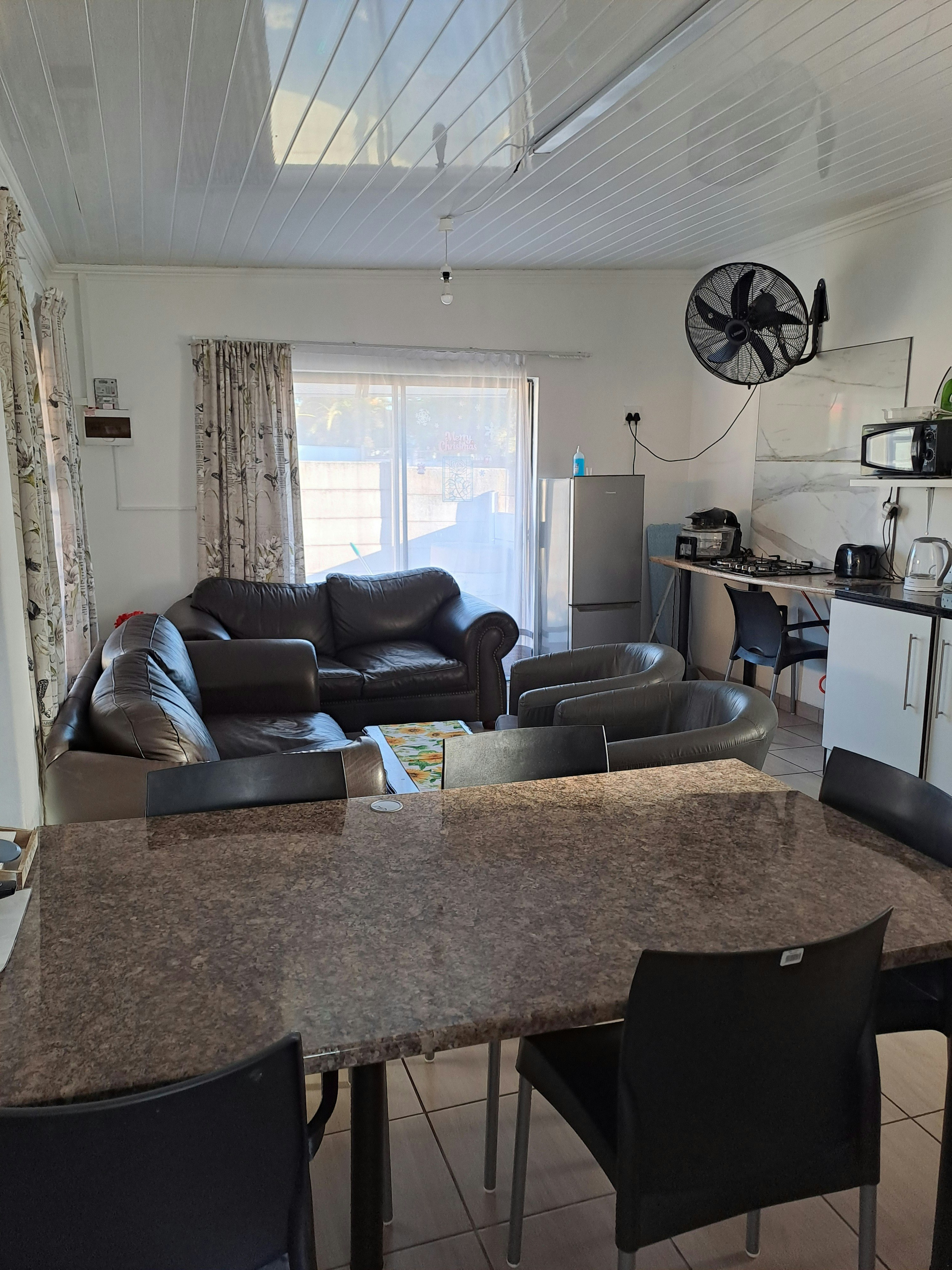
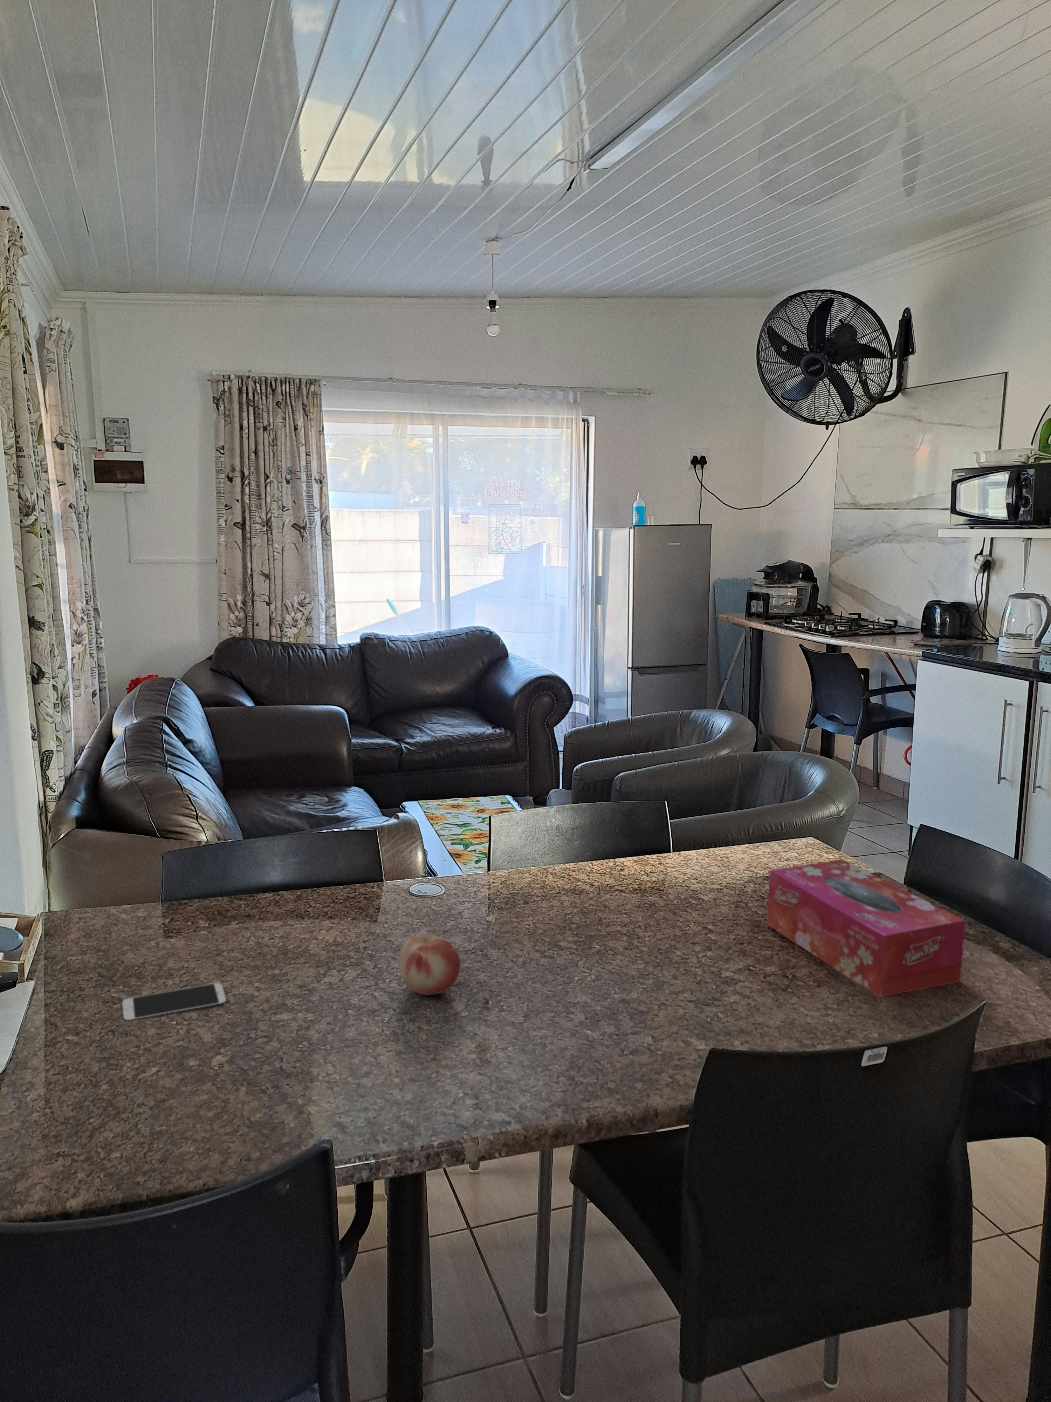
+ tissue box (859, 923)
+ fruit (429, 964)
+ smartphone (174, 1000)
